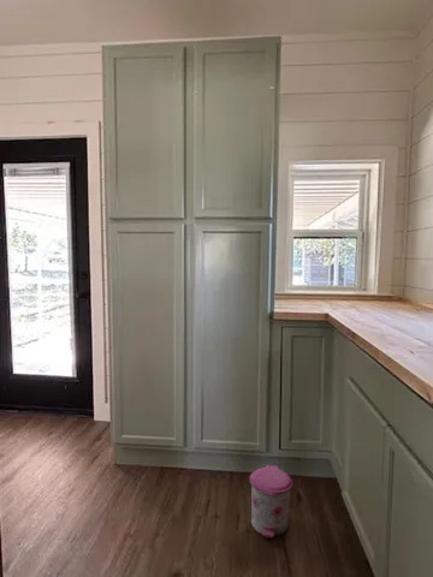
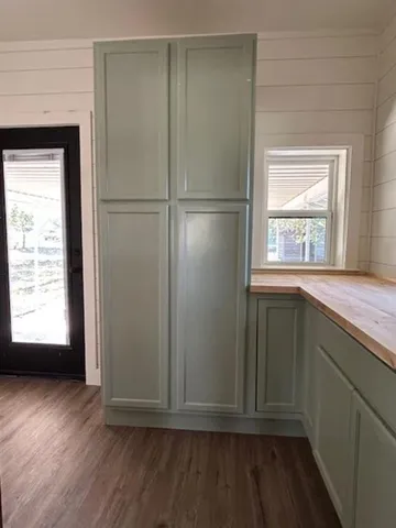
- trash can (269, 499)
